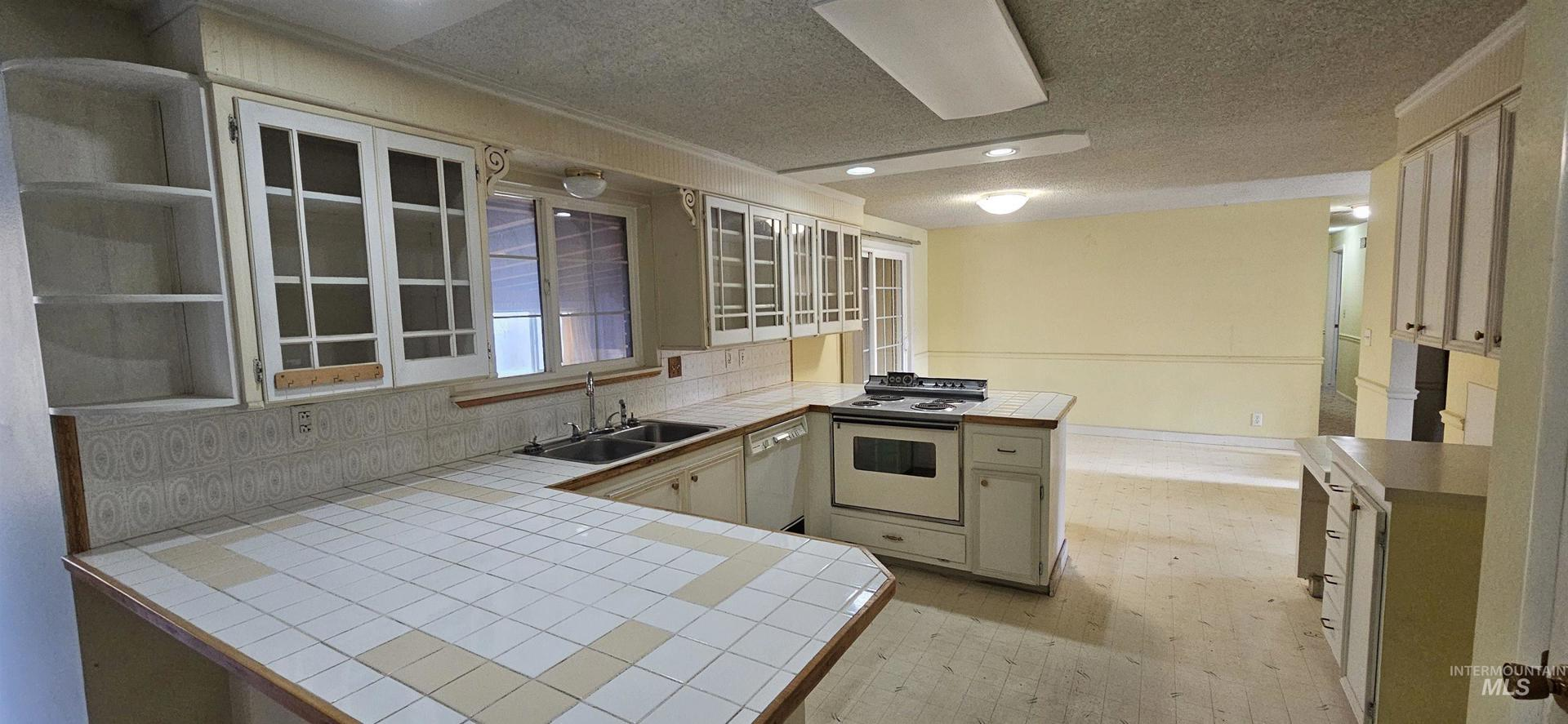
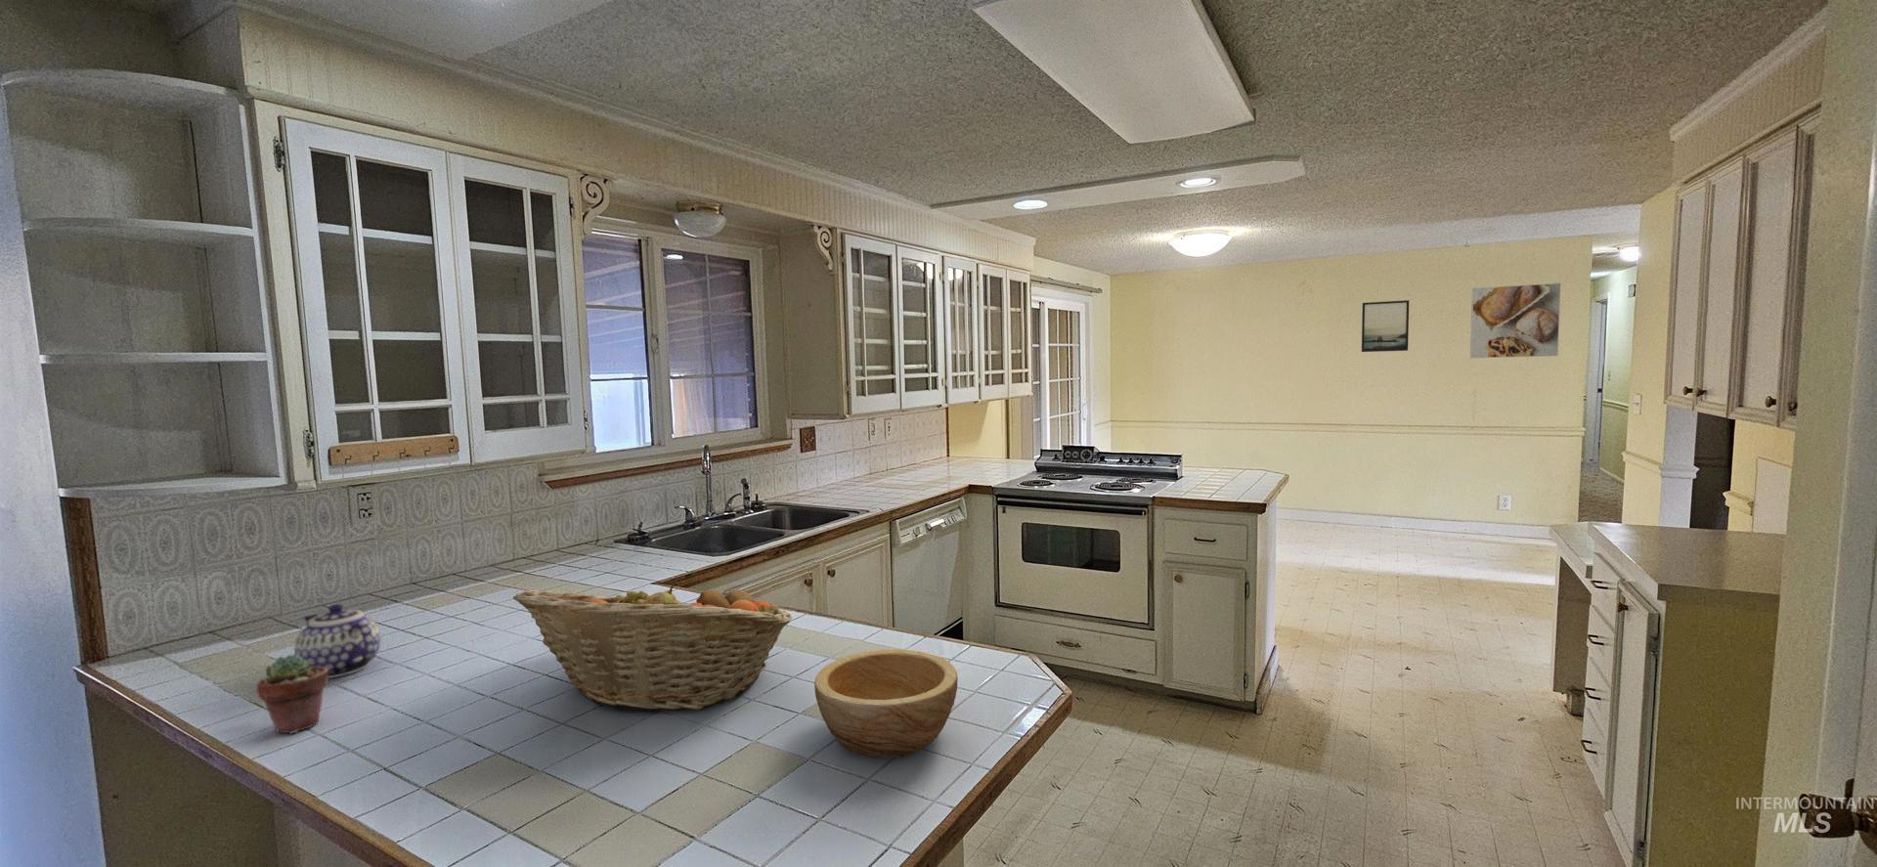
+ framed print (1513, 321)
+ potted succulent (293, 690)
+ bowl (887, 705)
+ teapot (338, 636)
+ fruit basket (658, 627)
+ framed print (1384, 327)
